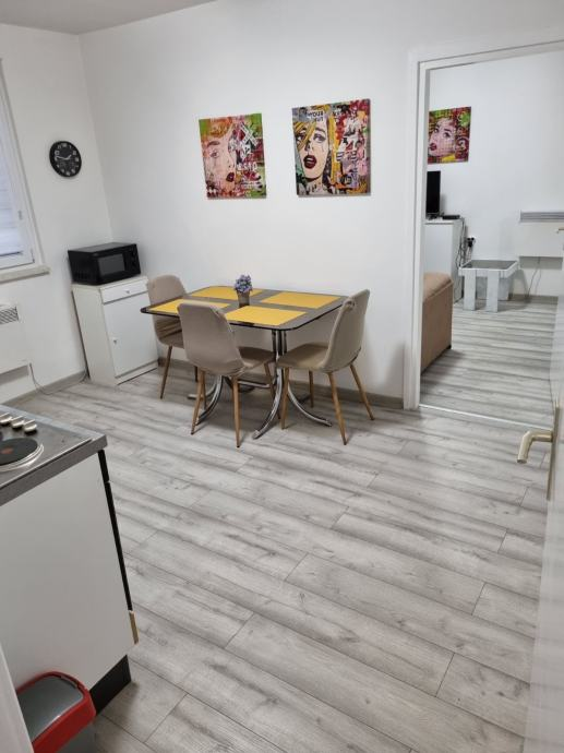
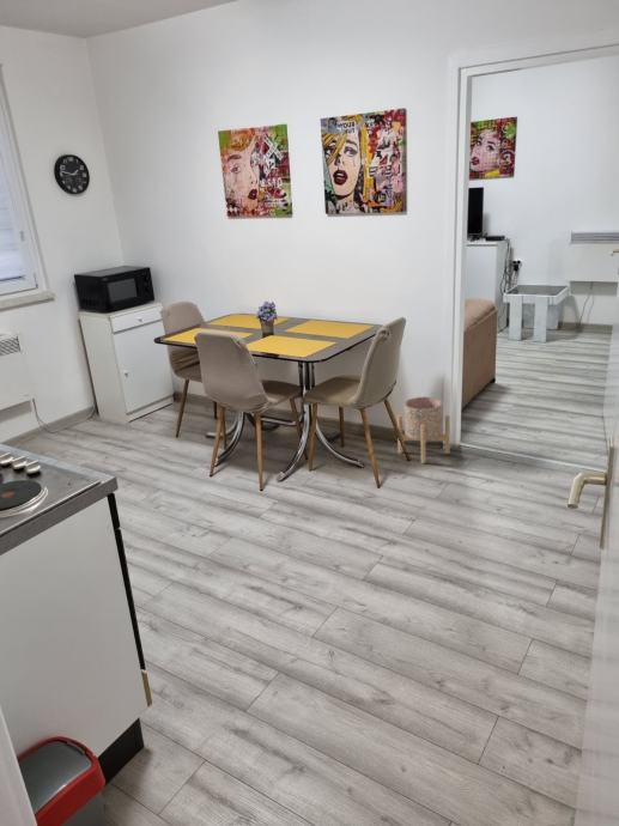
+ planter (423, 427)
